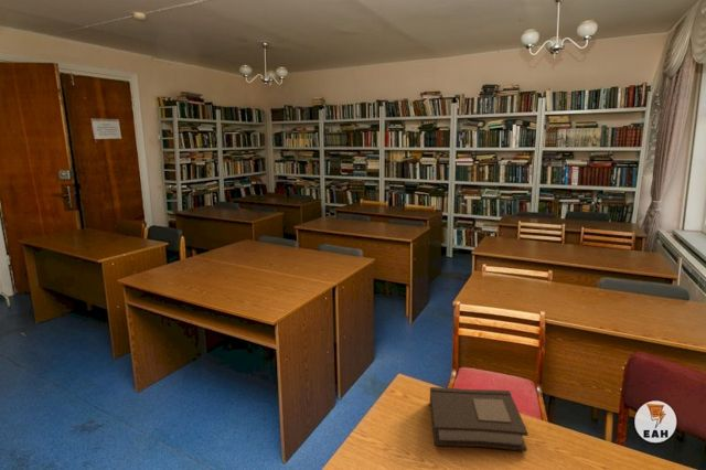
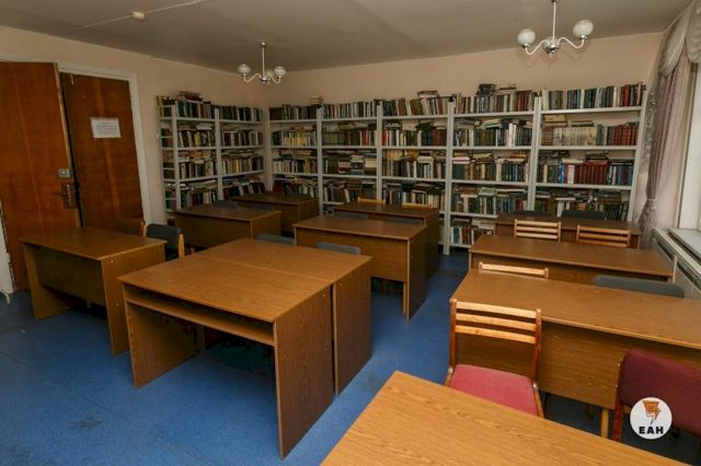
- book (473, 415)
